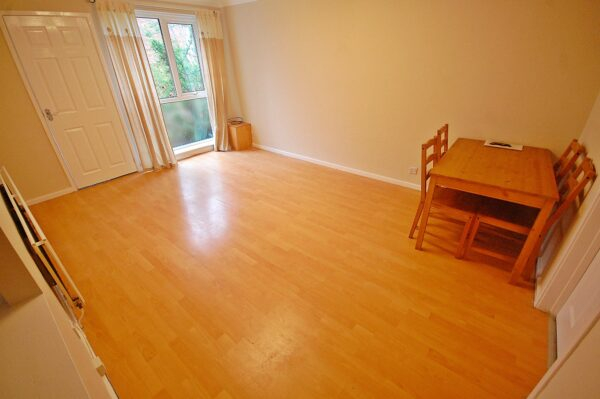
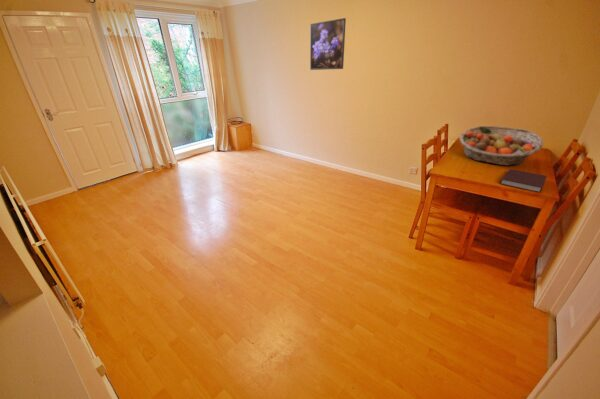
+ notebook (523, 179)
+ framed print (326, 46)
+ fruit basket (496, 144)
